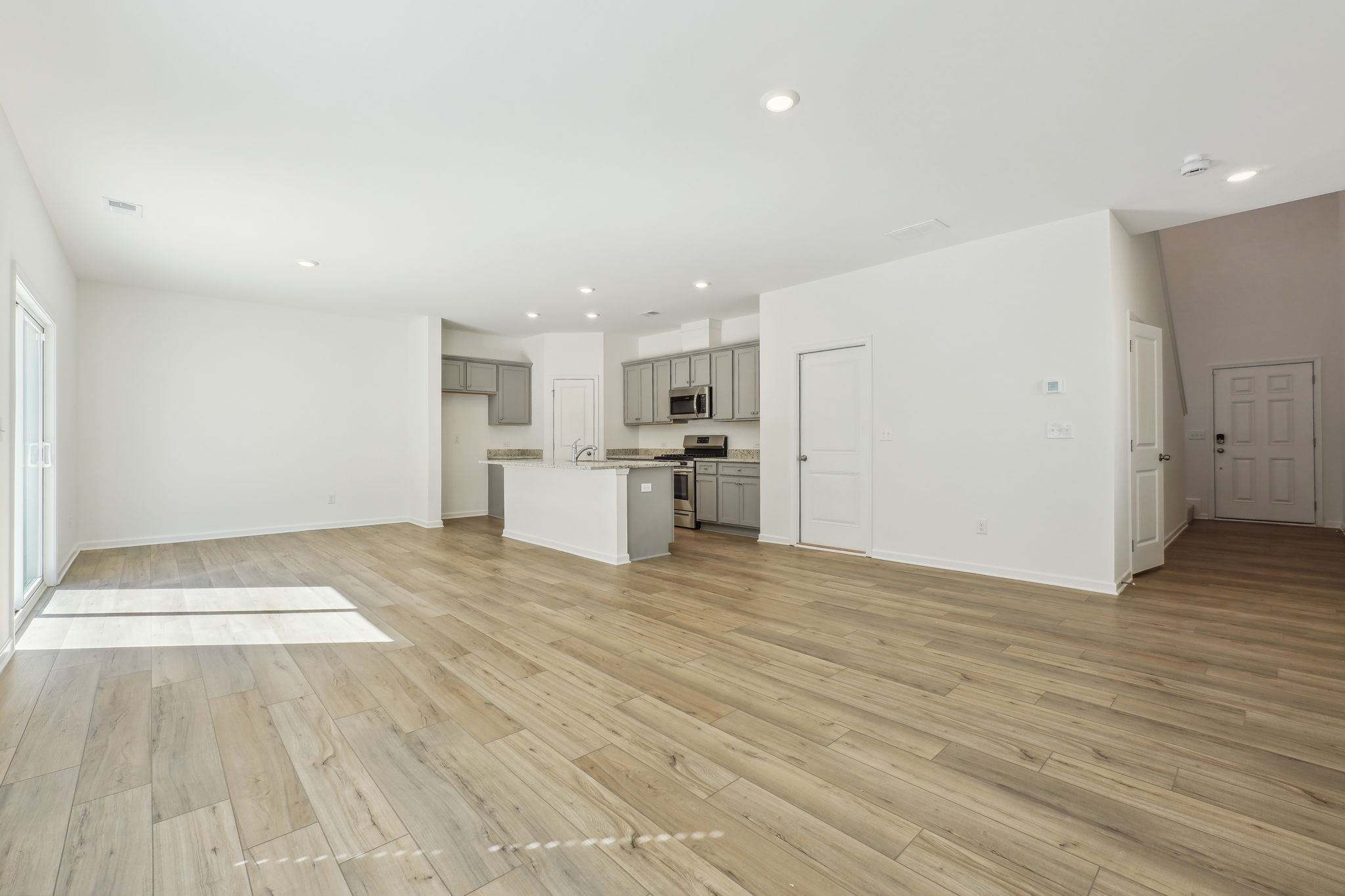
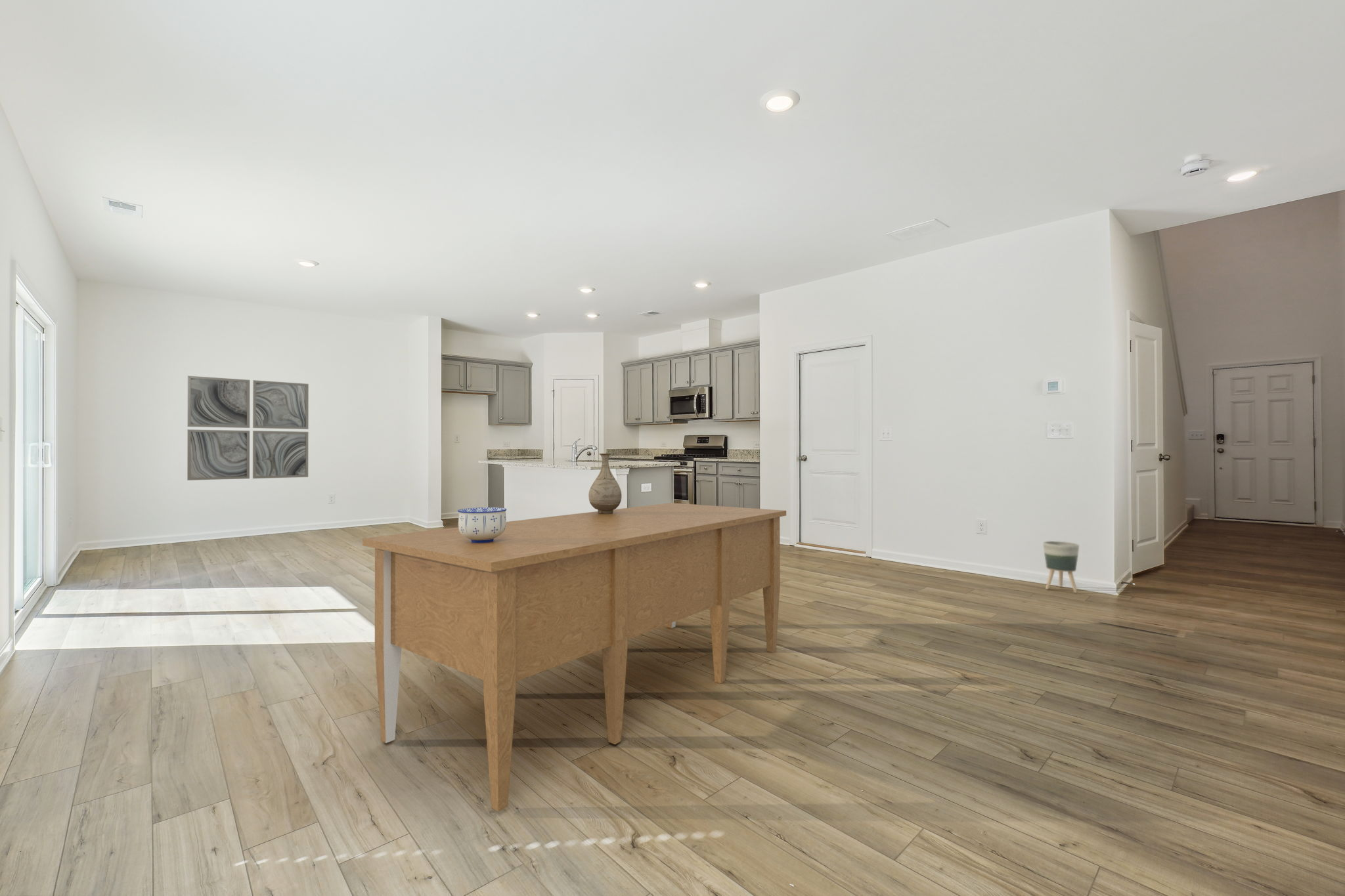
+ vase (605, 482)
+ wall art (253, 431)
+ desk (613, 605)
+ bowl (482, 524)
+ planter (1061, 566)
